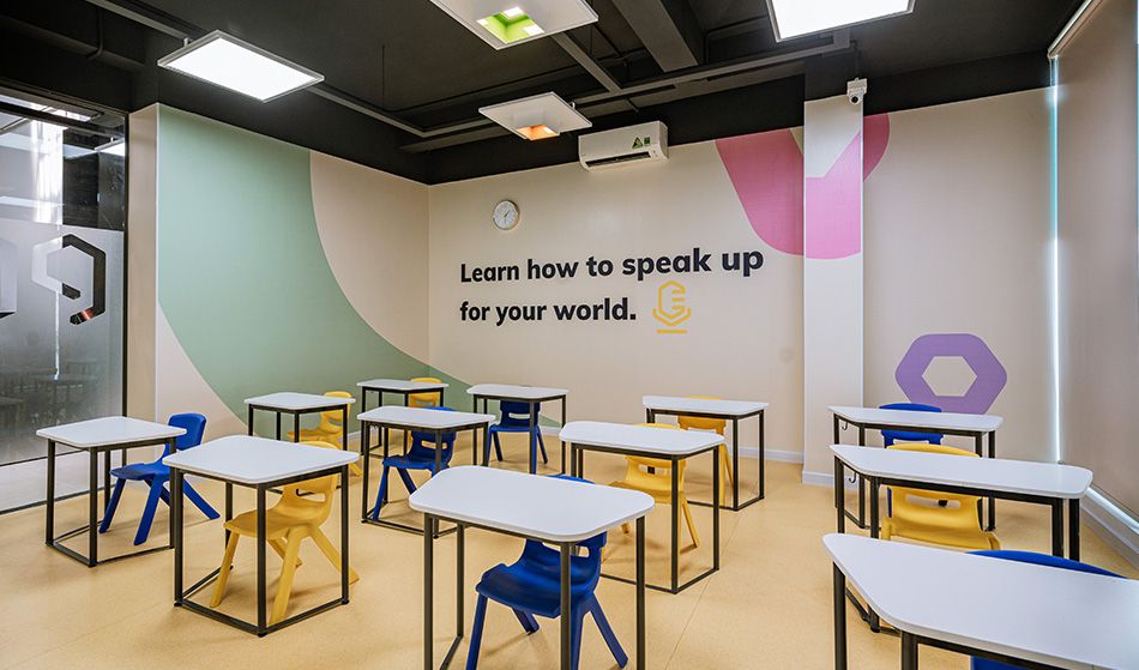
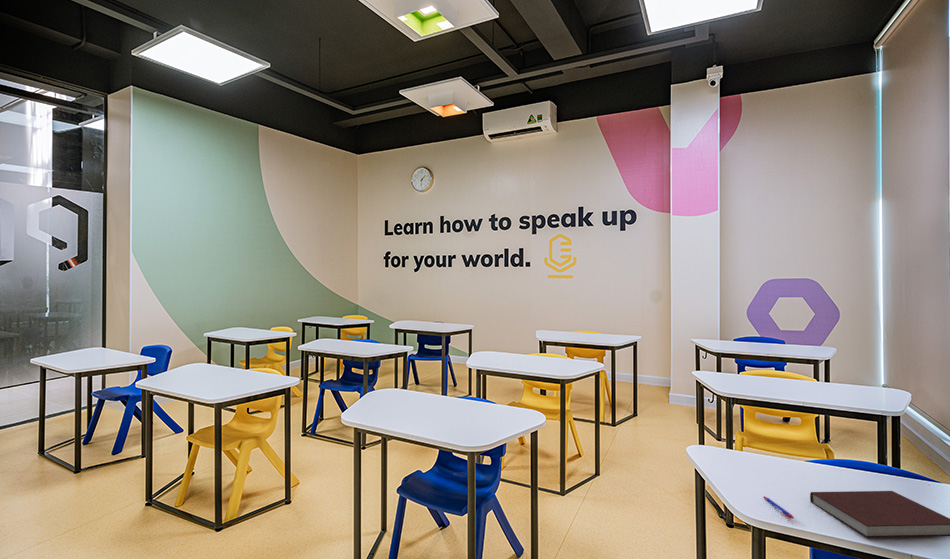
+ notebook (880, 512)
+ pen (777, 506)
